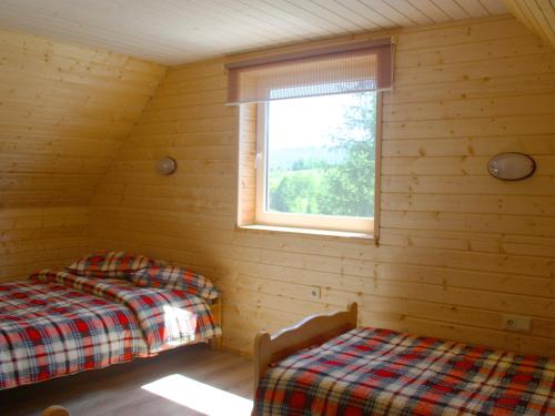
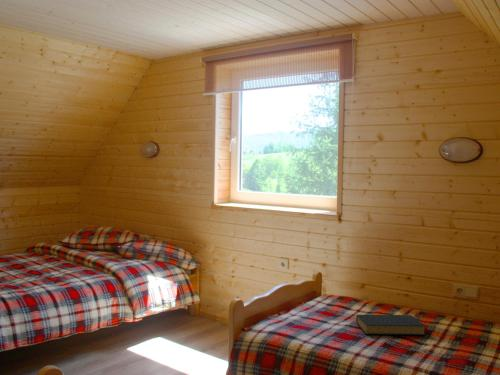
+ hardback book (389, 324)
